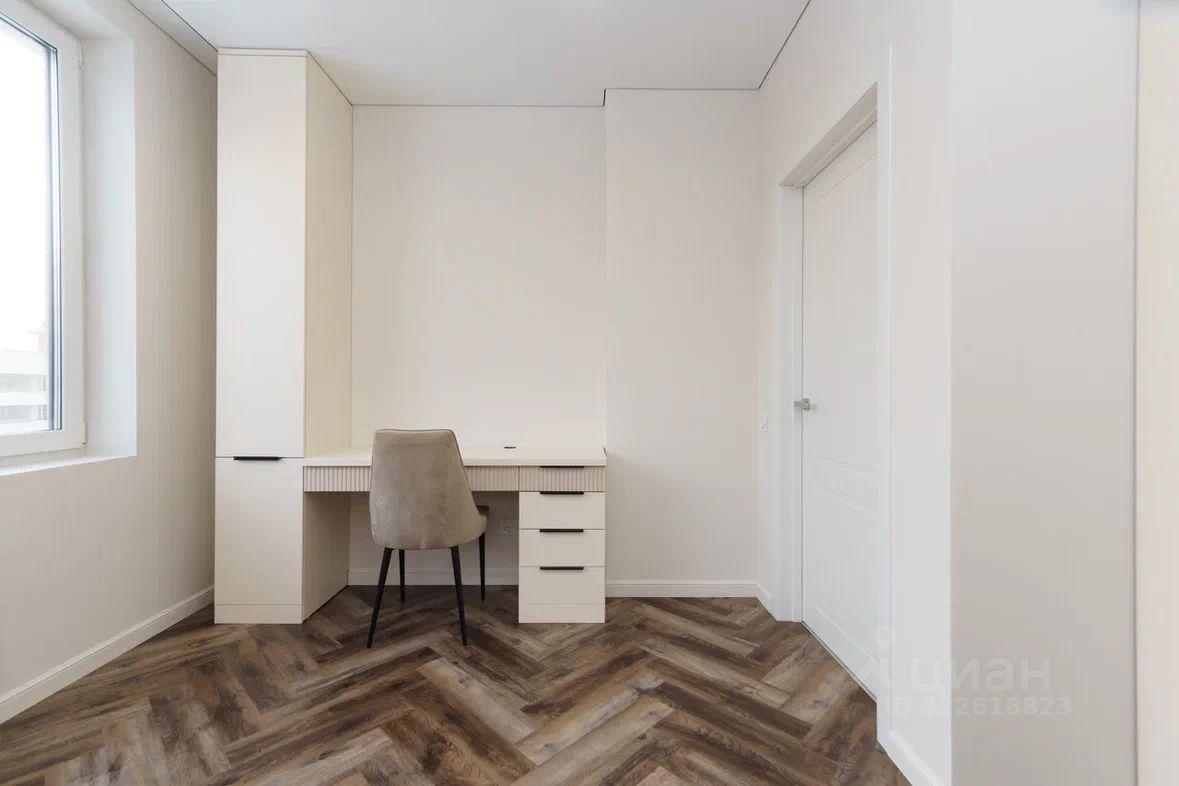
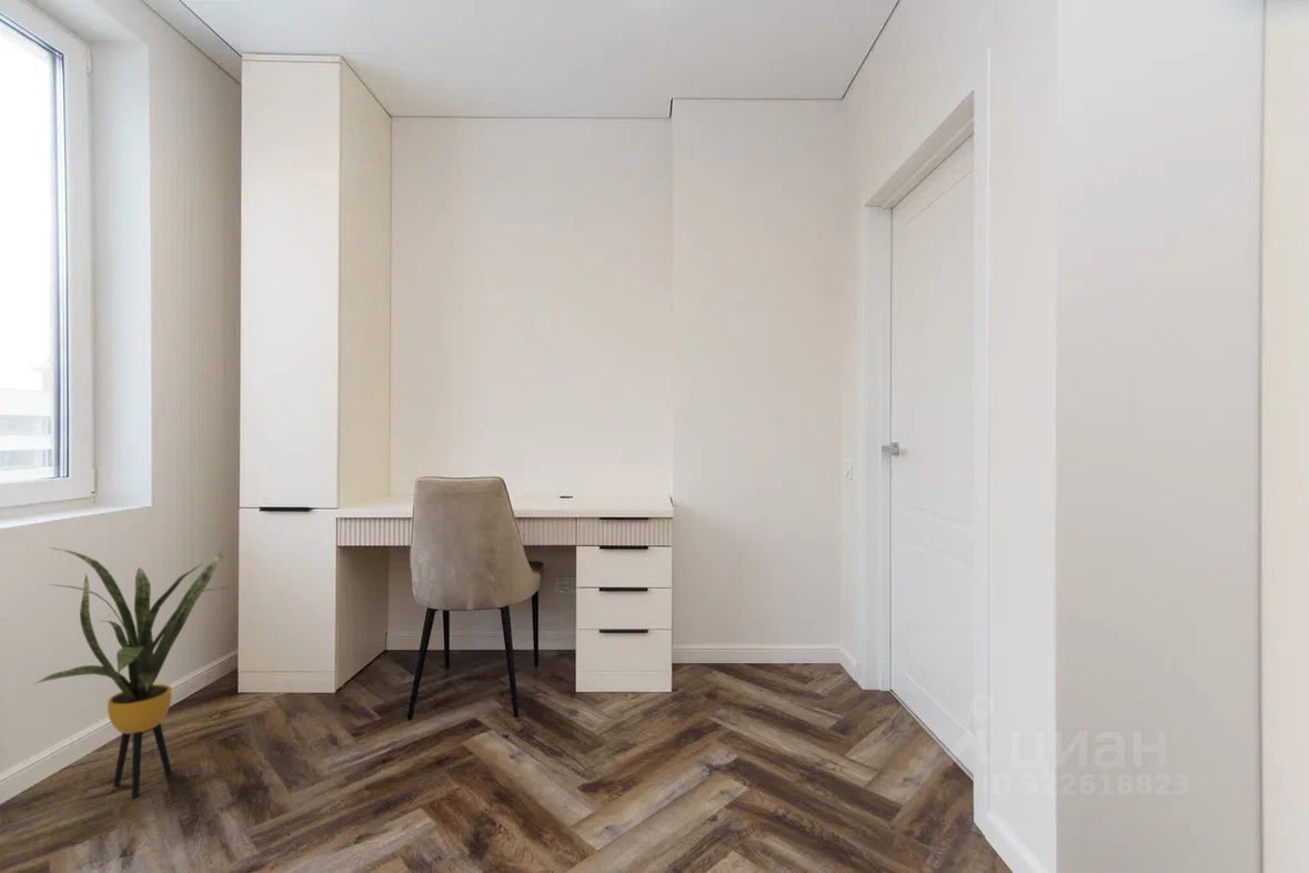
+ house plant (140, 663)
